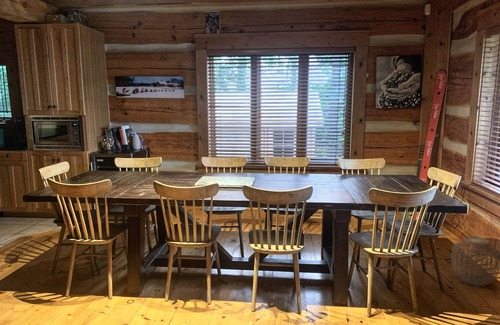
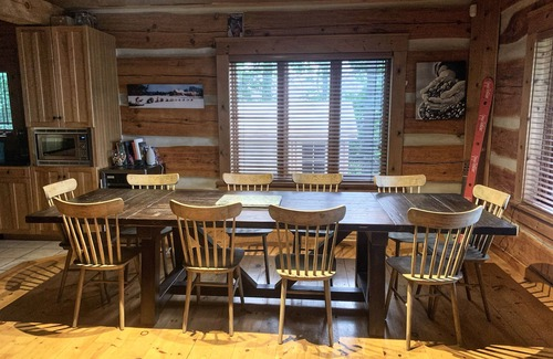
- woven basket (475, 260)
